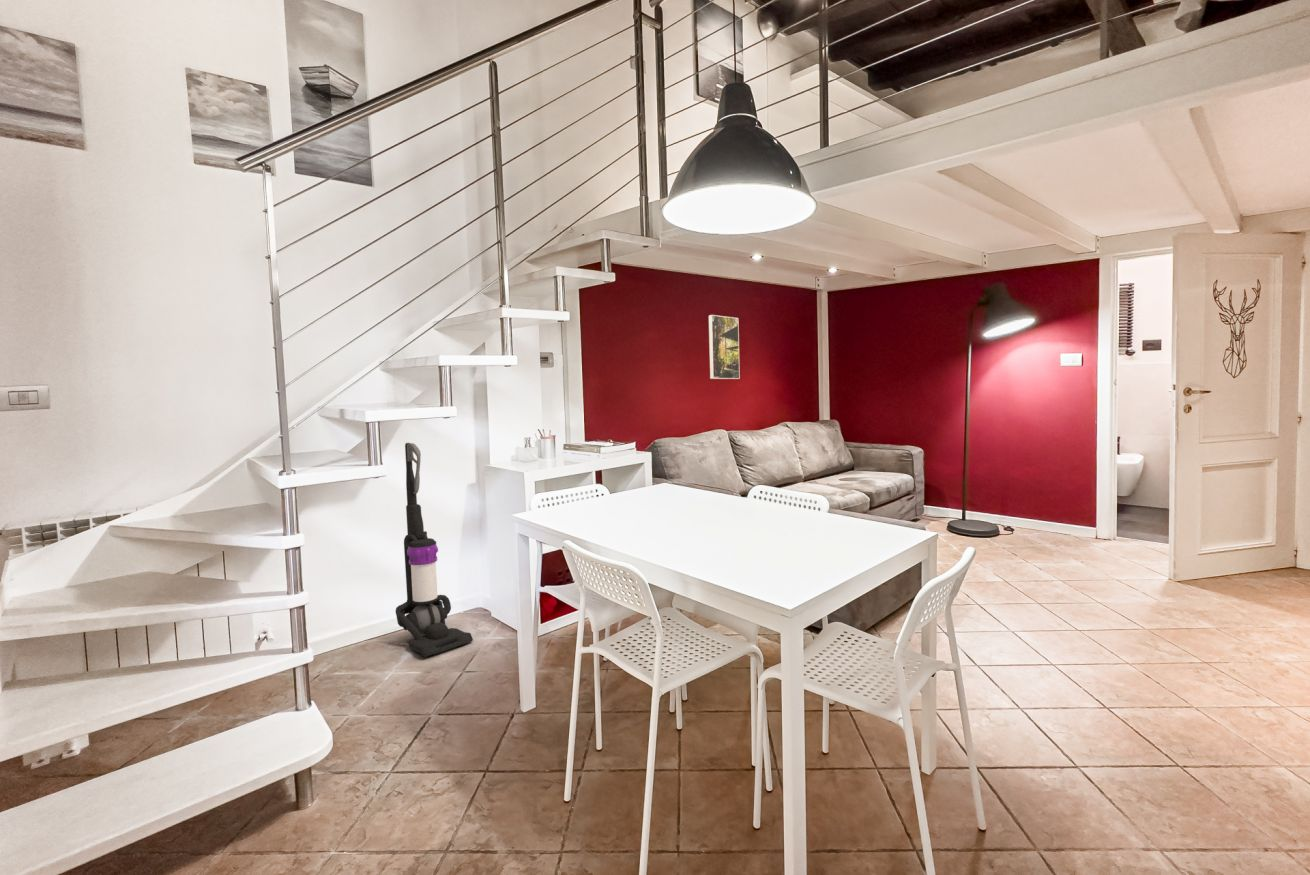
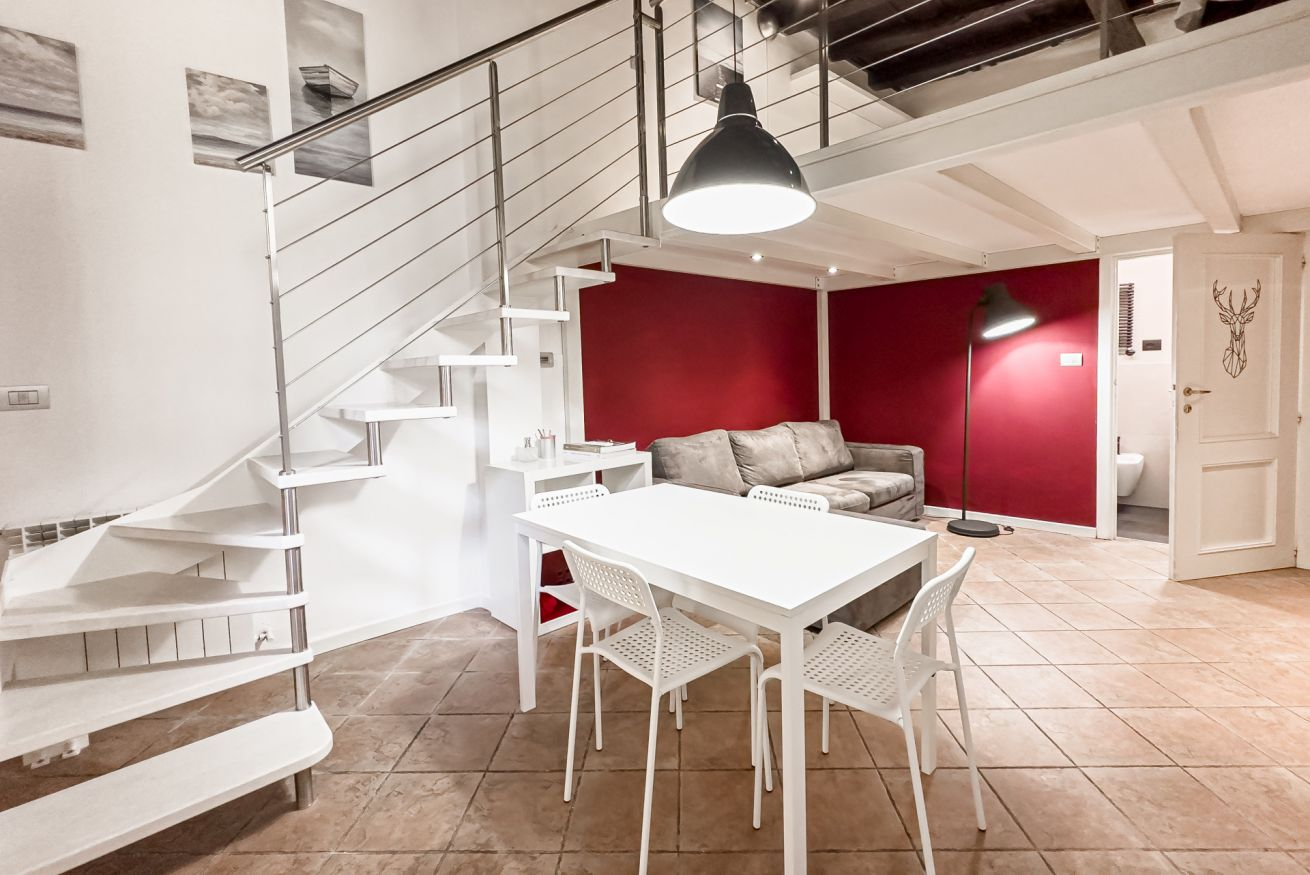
- vacuum cleaner (425, 542)
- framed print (724, 347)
